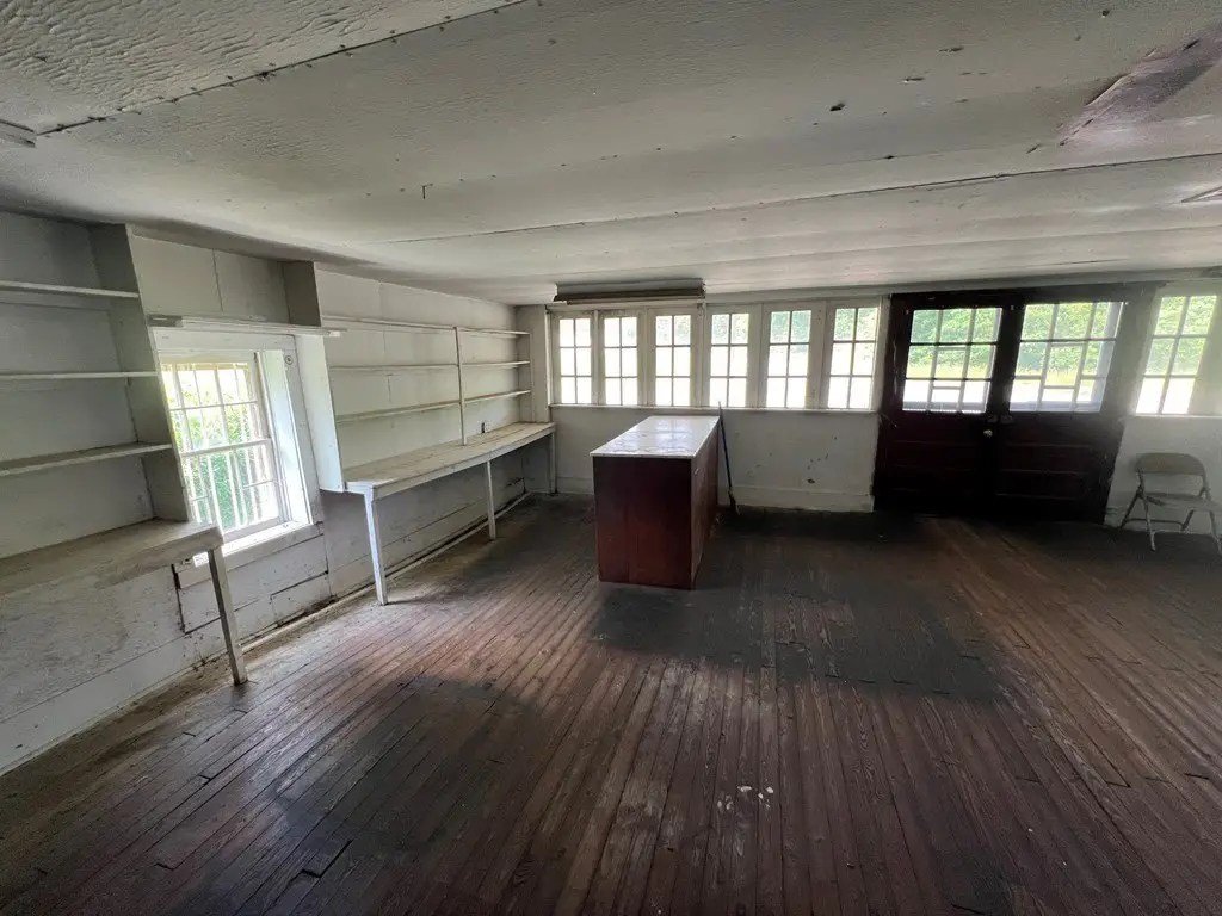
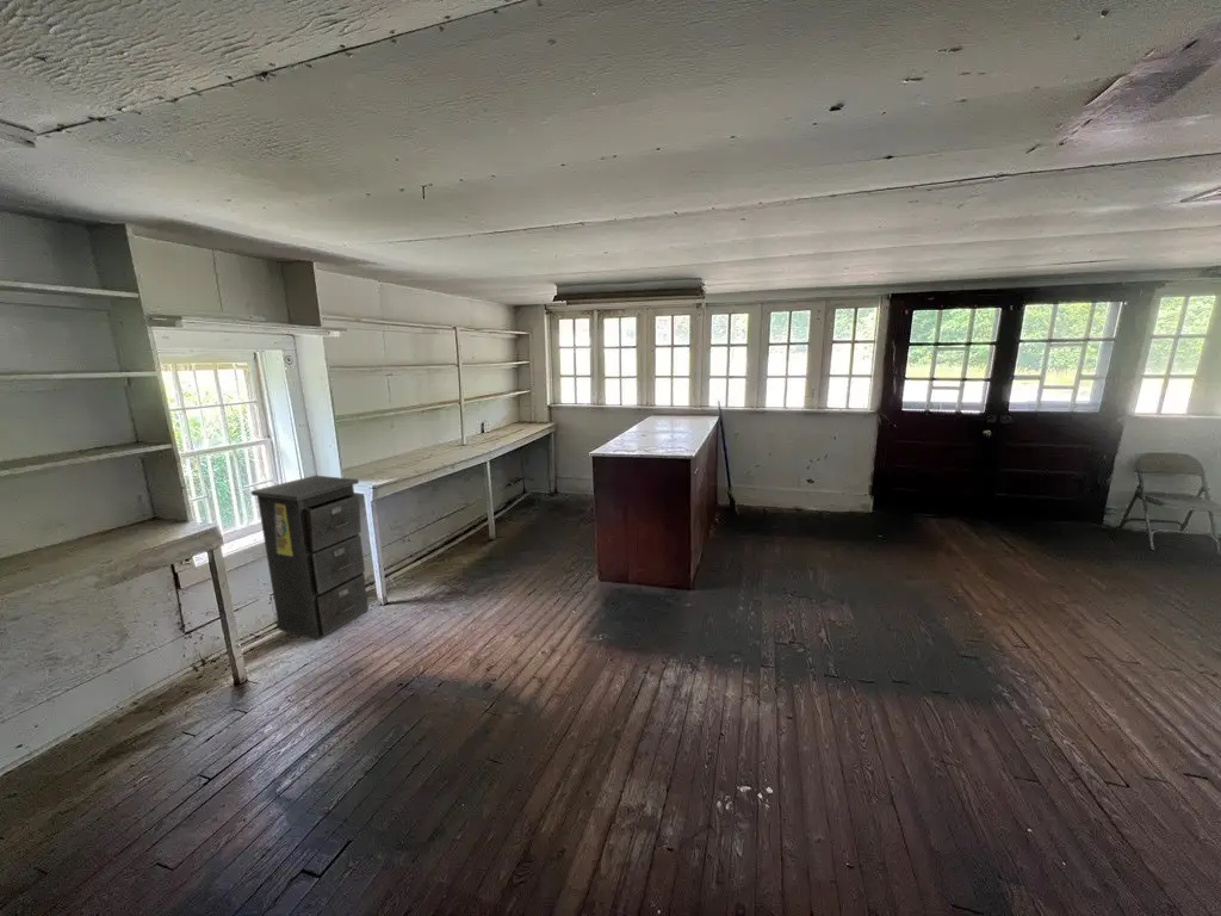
+ filing cabinet (320, 555)
